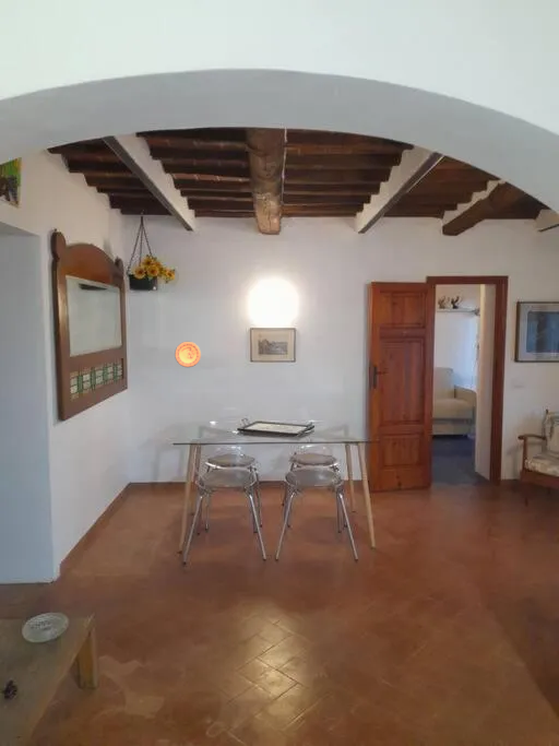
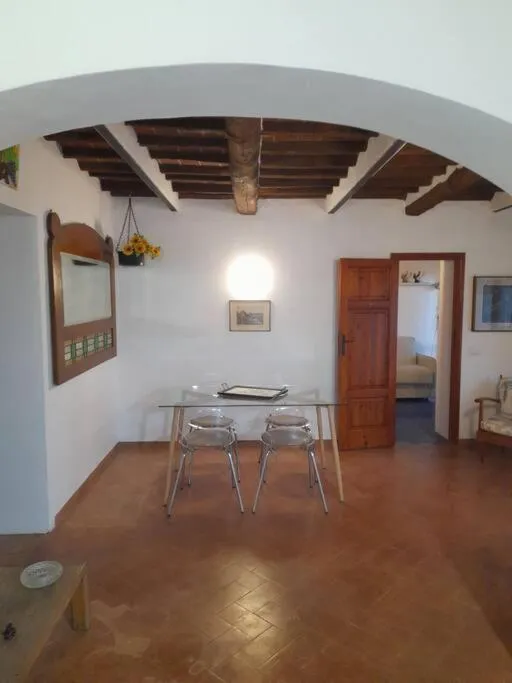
- decorative plate (188, 354)
